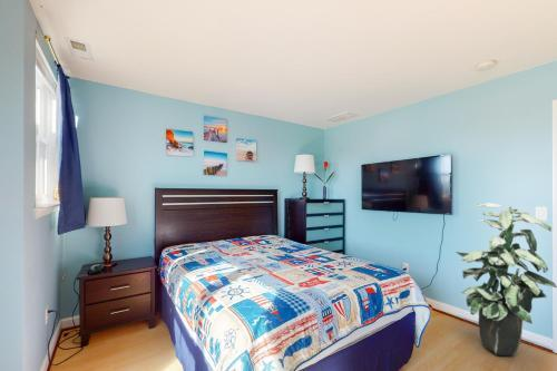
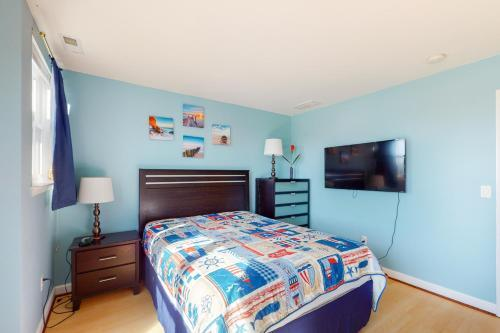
- indoor plant (499, 275)
